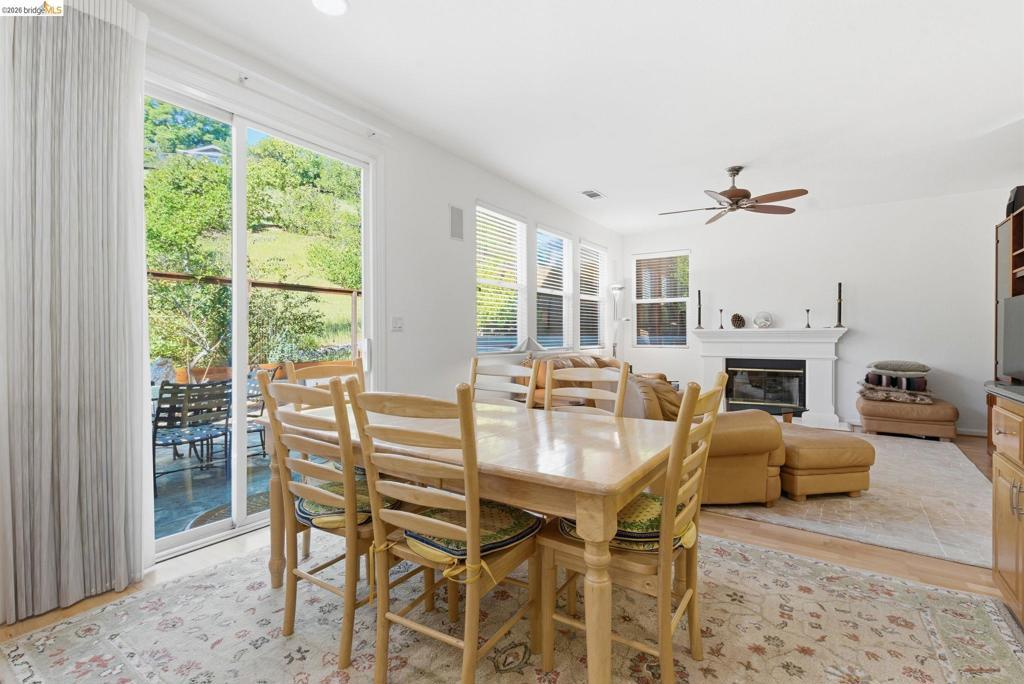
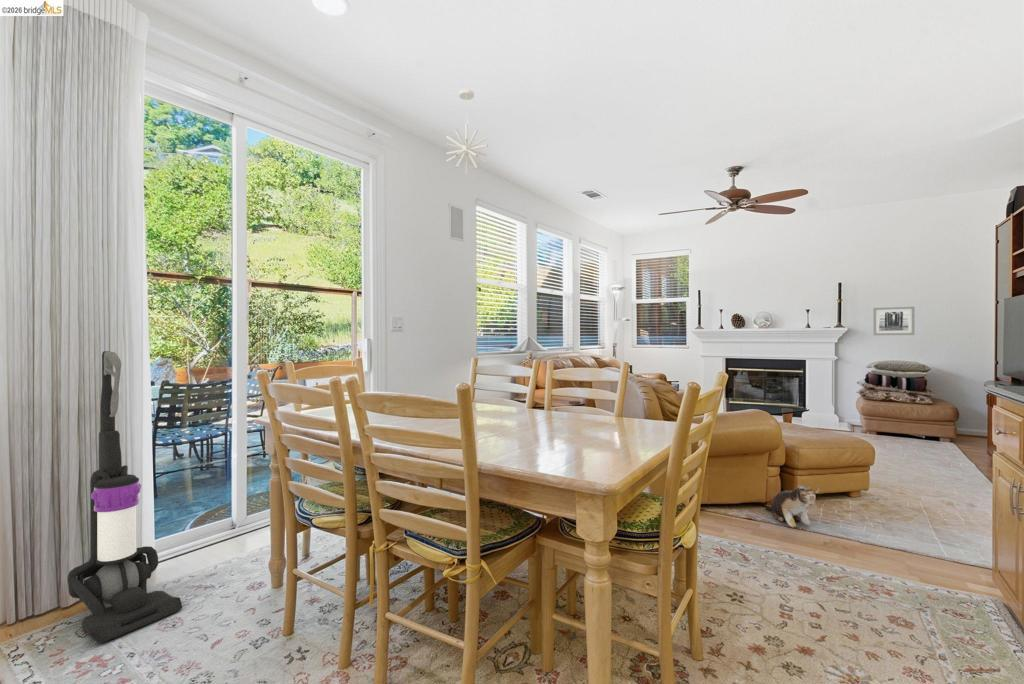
+ vacuum cleaner (120, 481)
+ plush toy (789, 499)
+ pendant light (466, 131)
+ wall art (893, 321)
